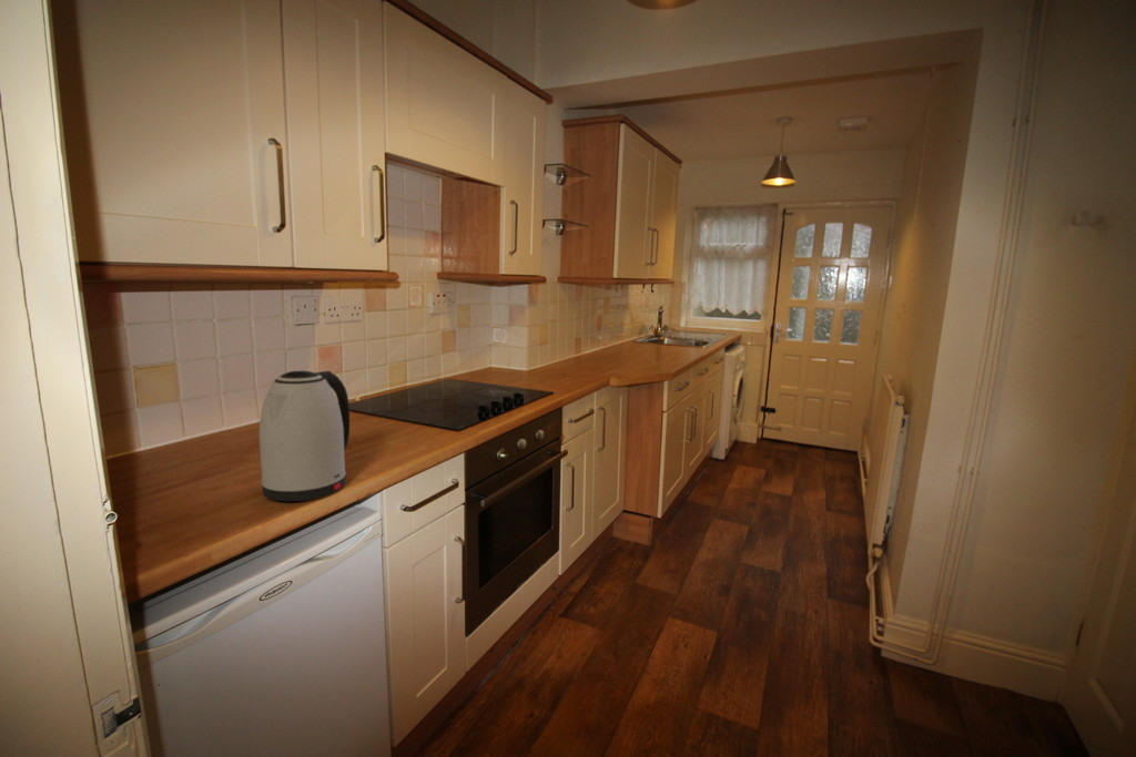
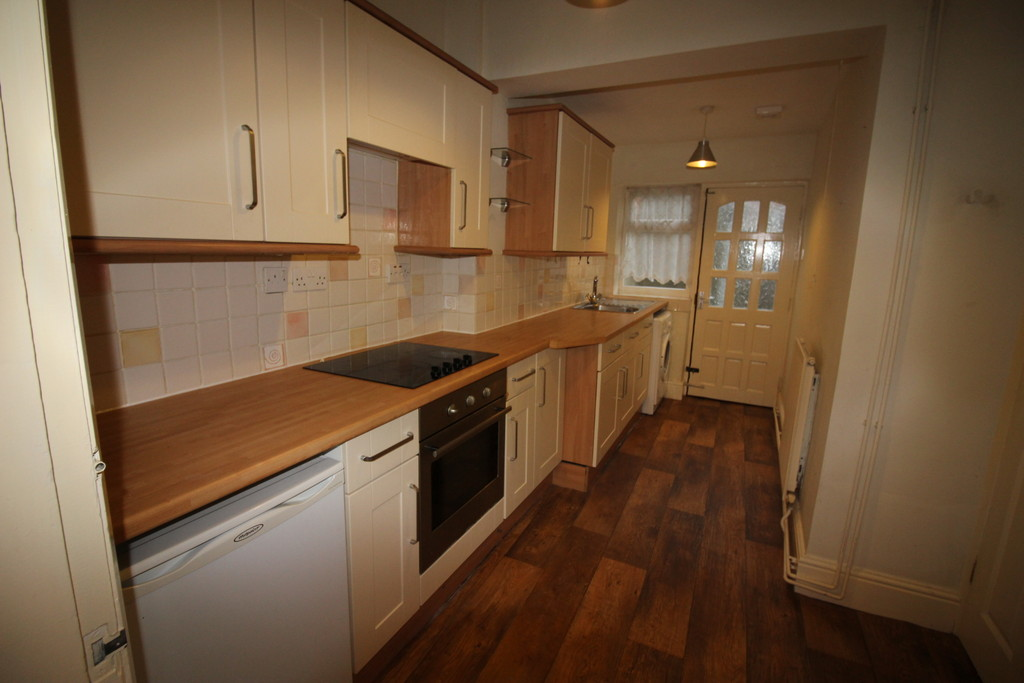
- kettle (312, 426)
